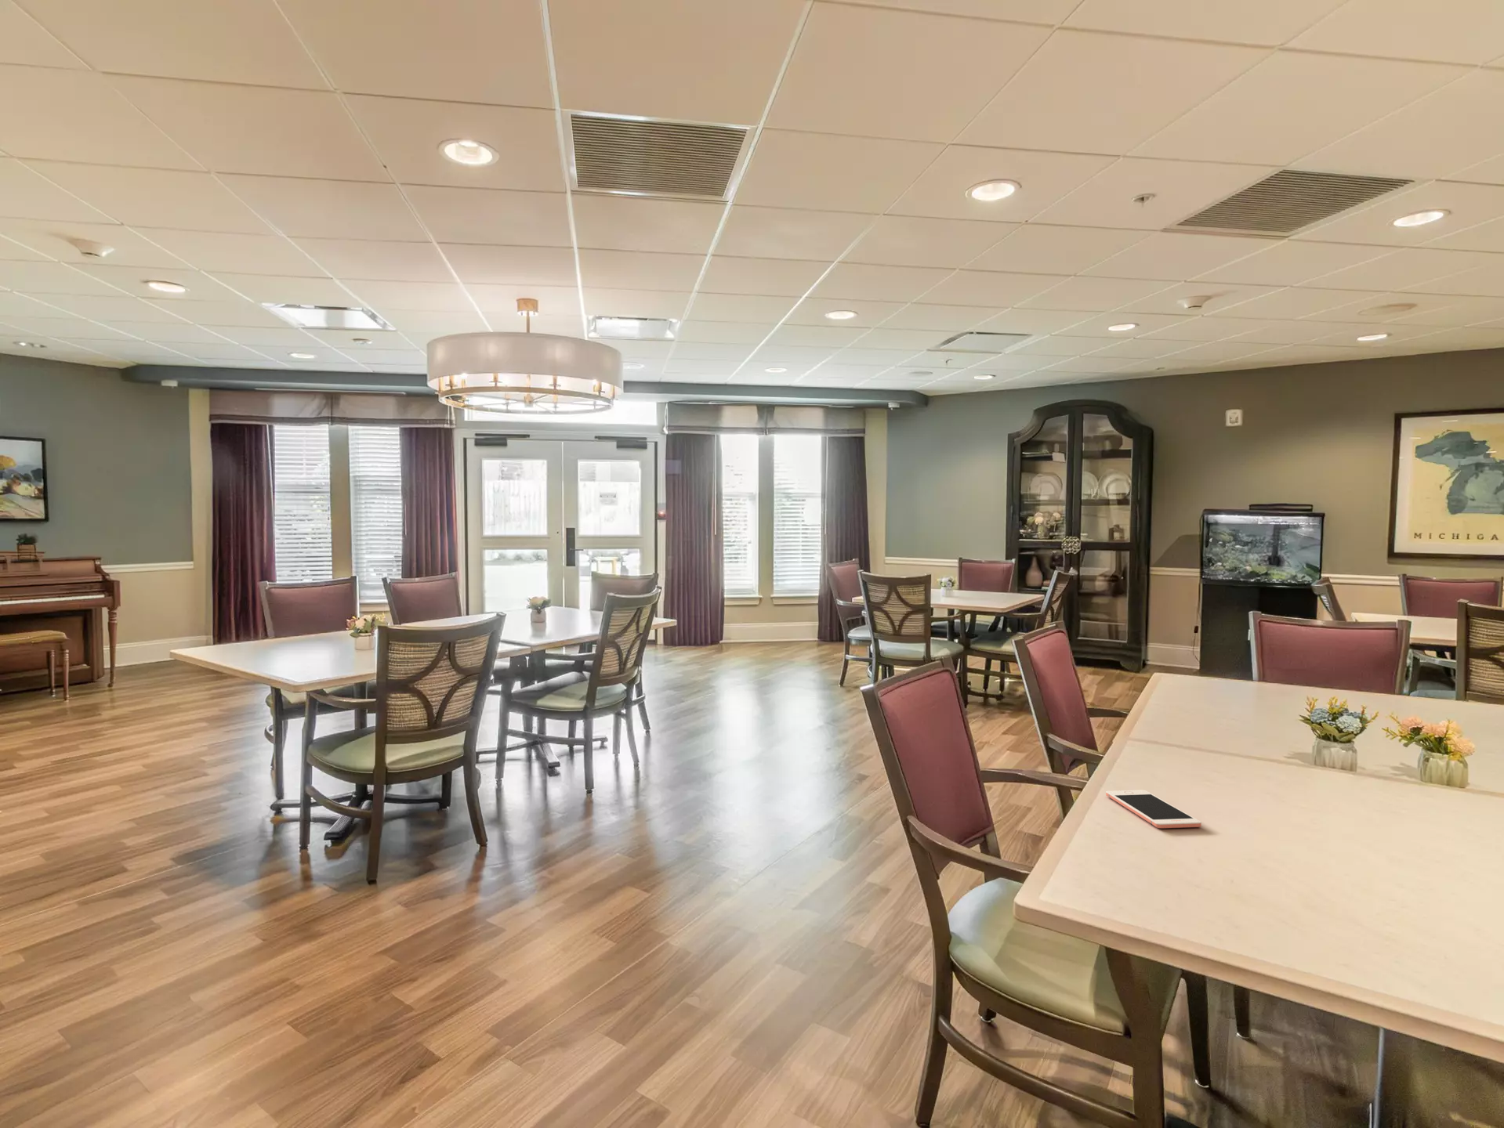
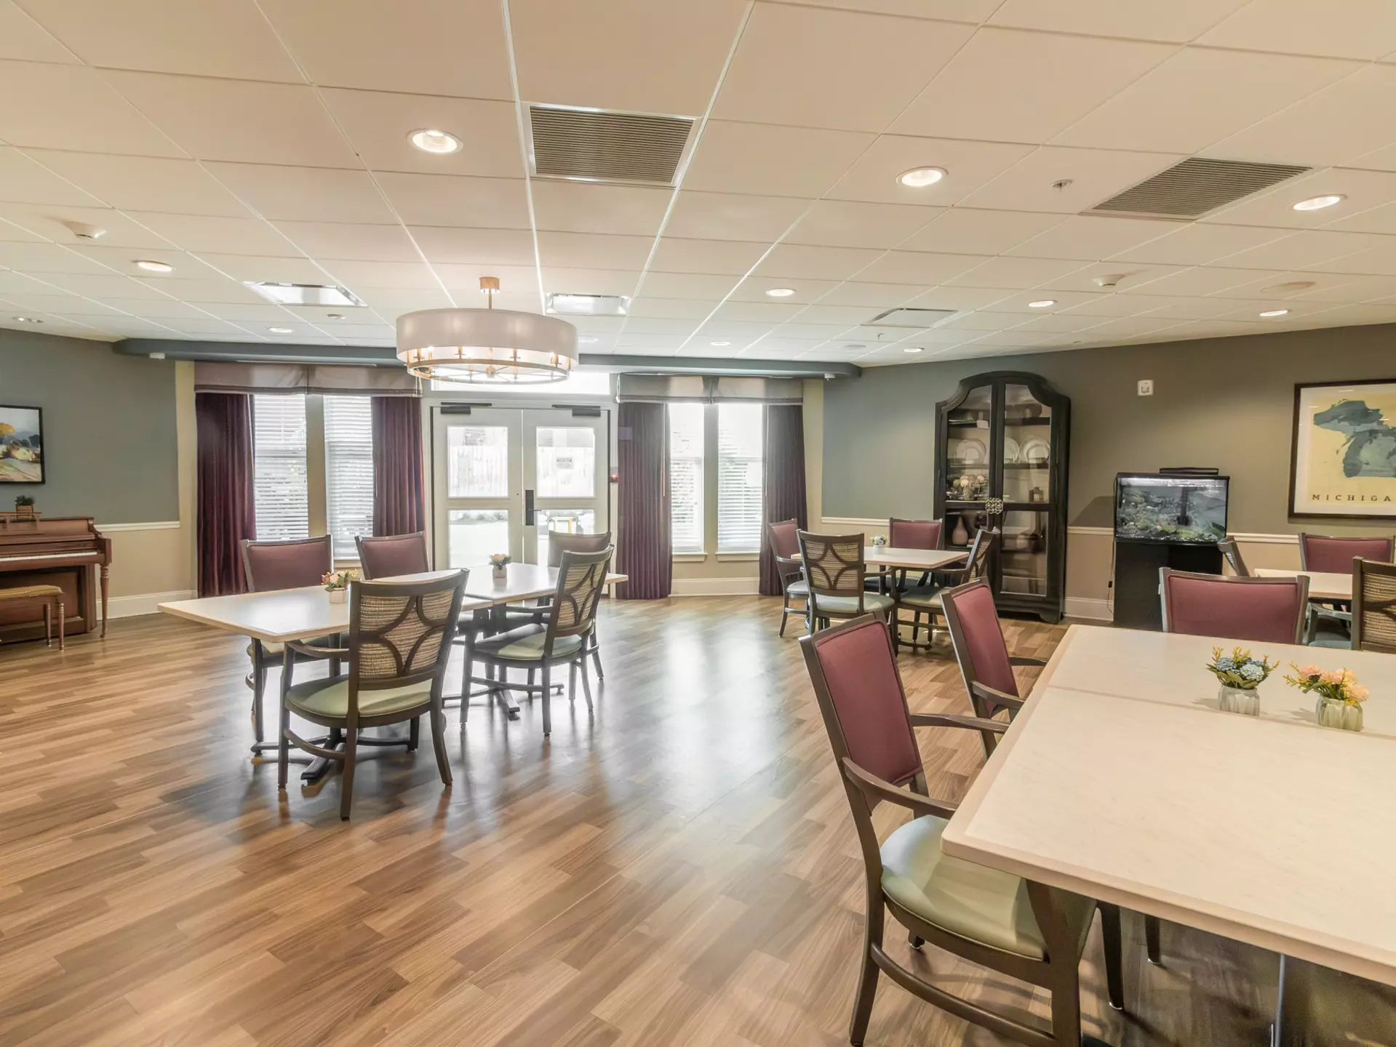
- cell phone (1151, 808)
